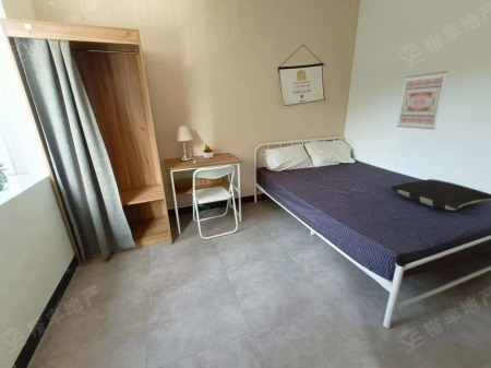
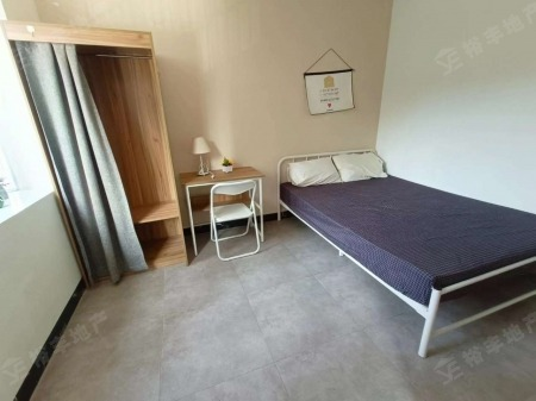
- pillow (440, 192)
- wall art (419, 102)
